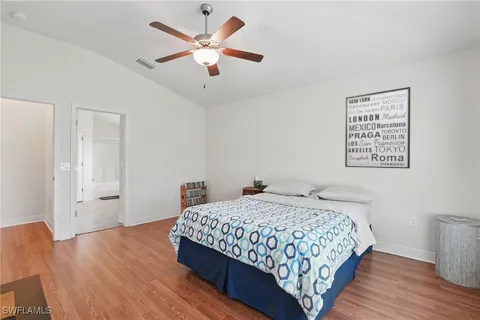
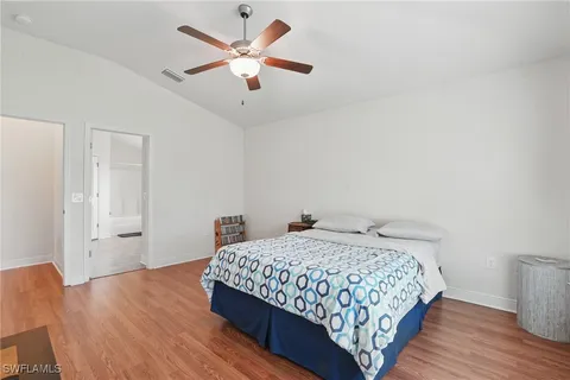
- wall art (375, 130)
